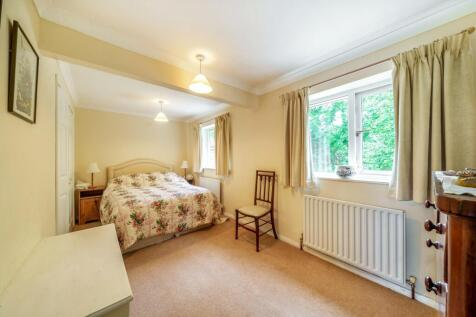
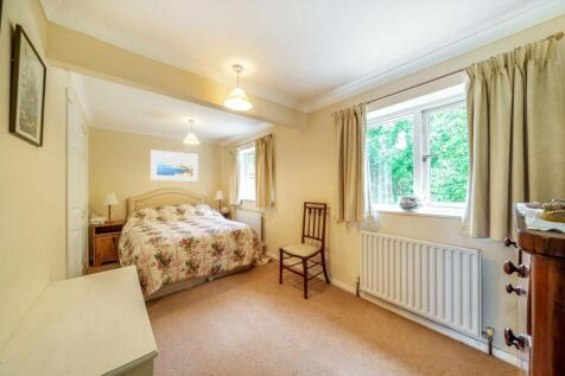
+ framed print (176, 166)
